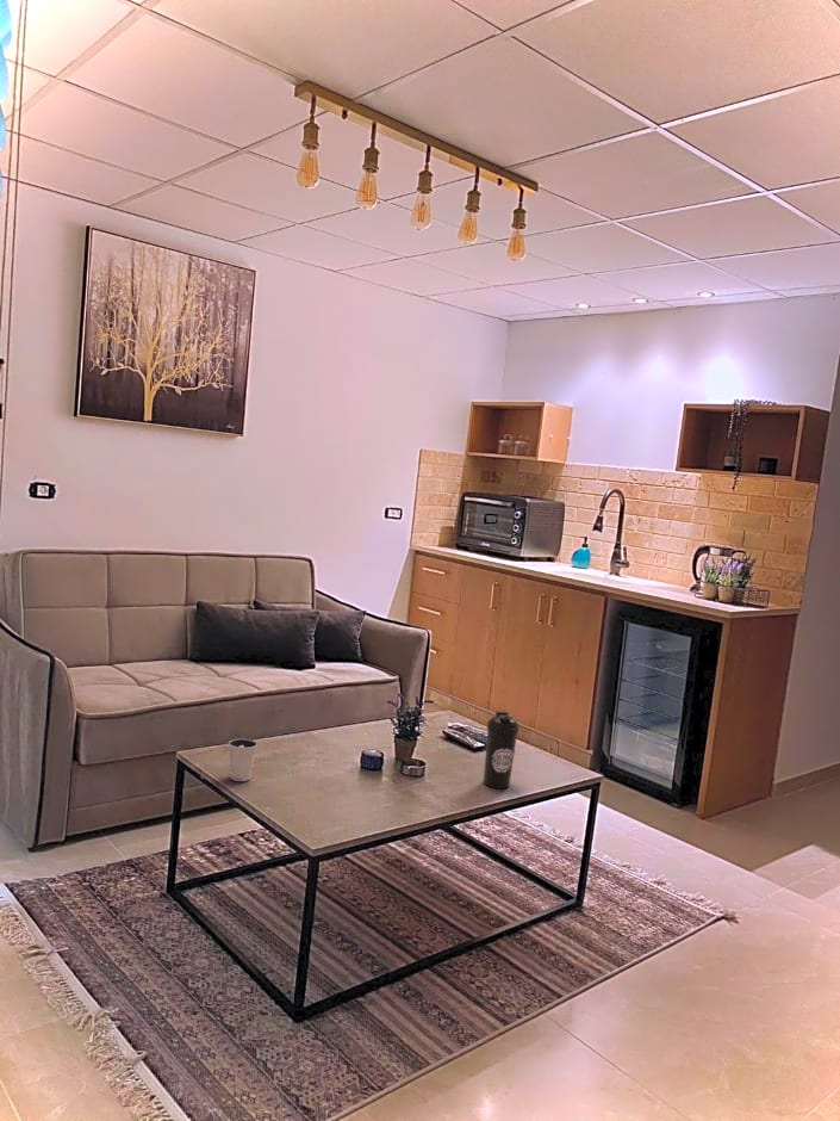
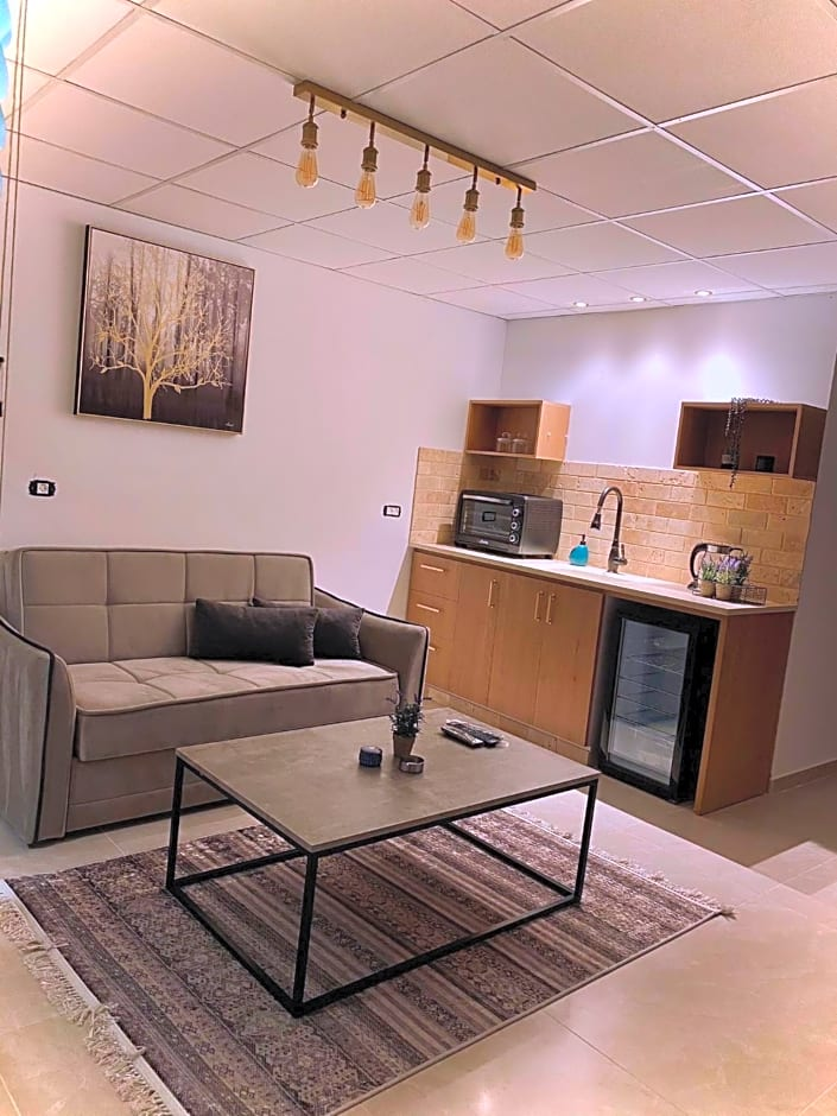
- dixie cup (241, 760)
- water bottle (499, 749)
